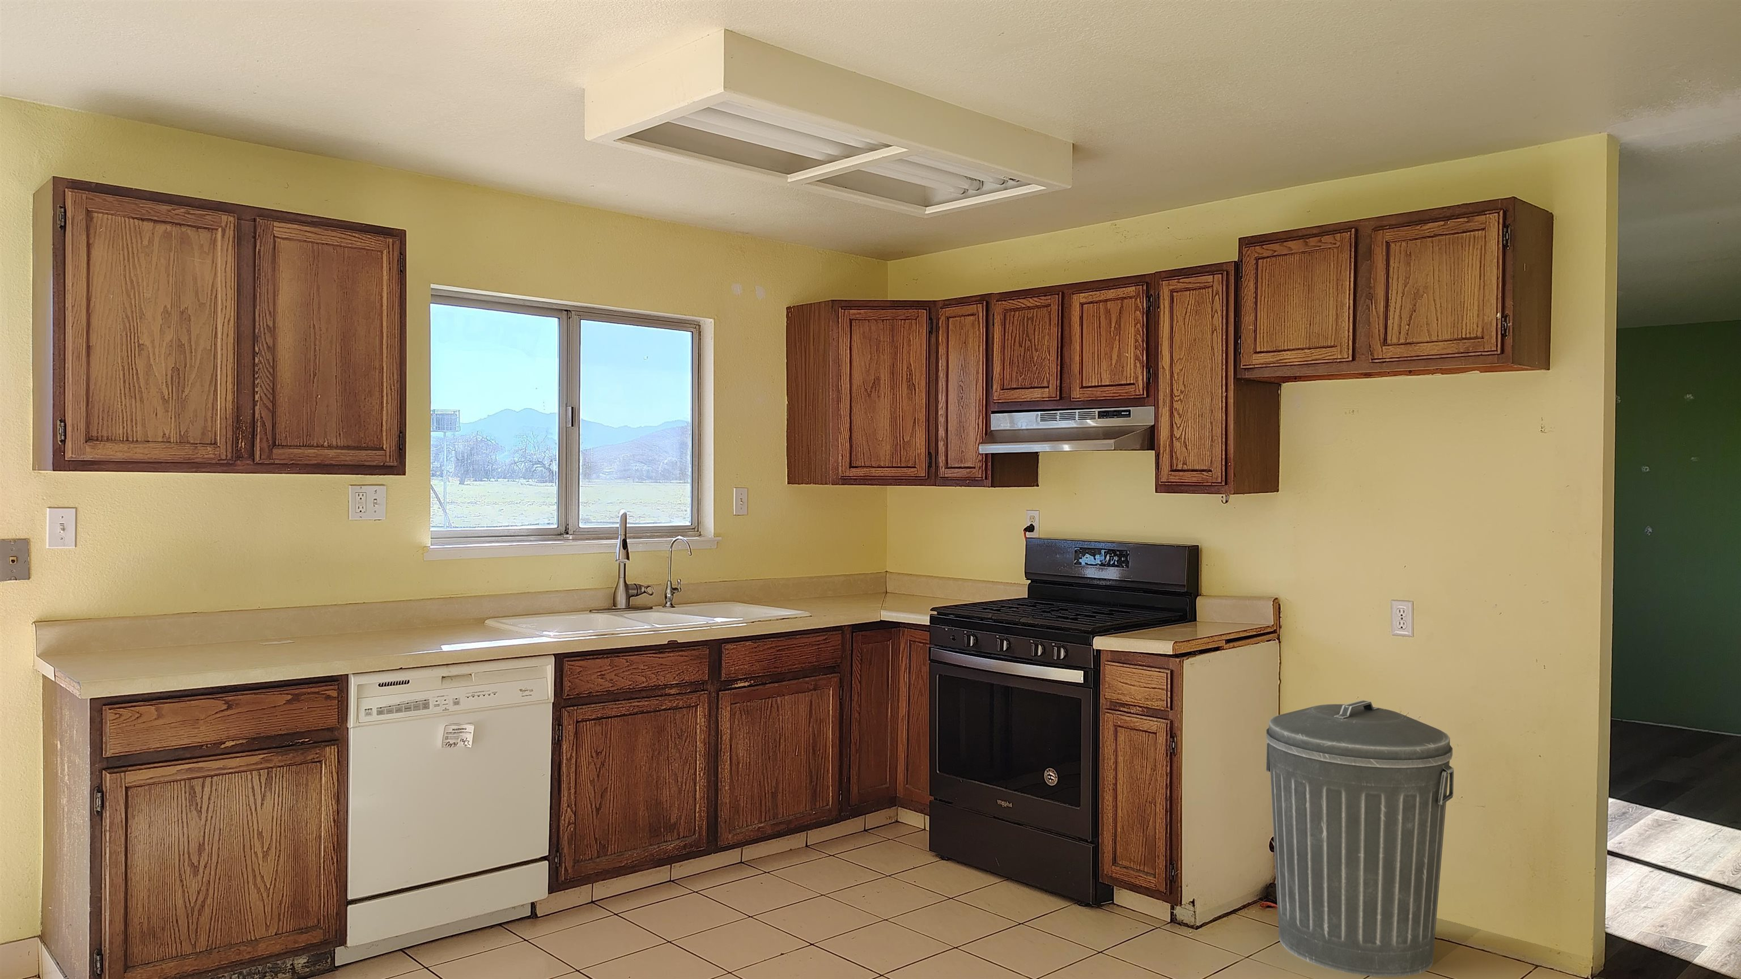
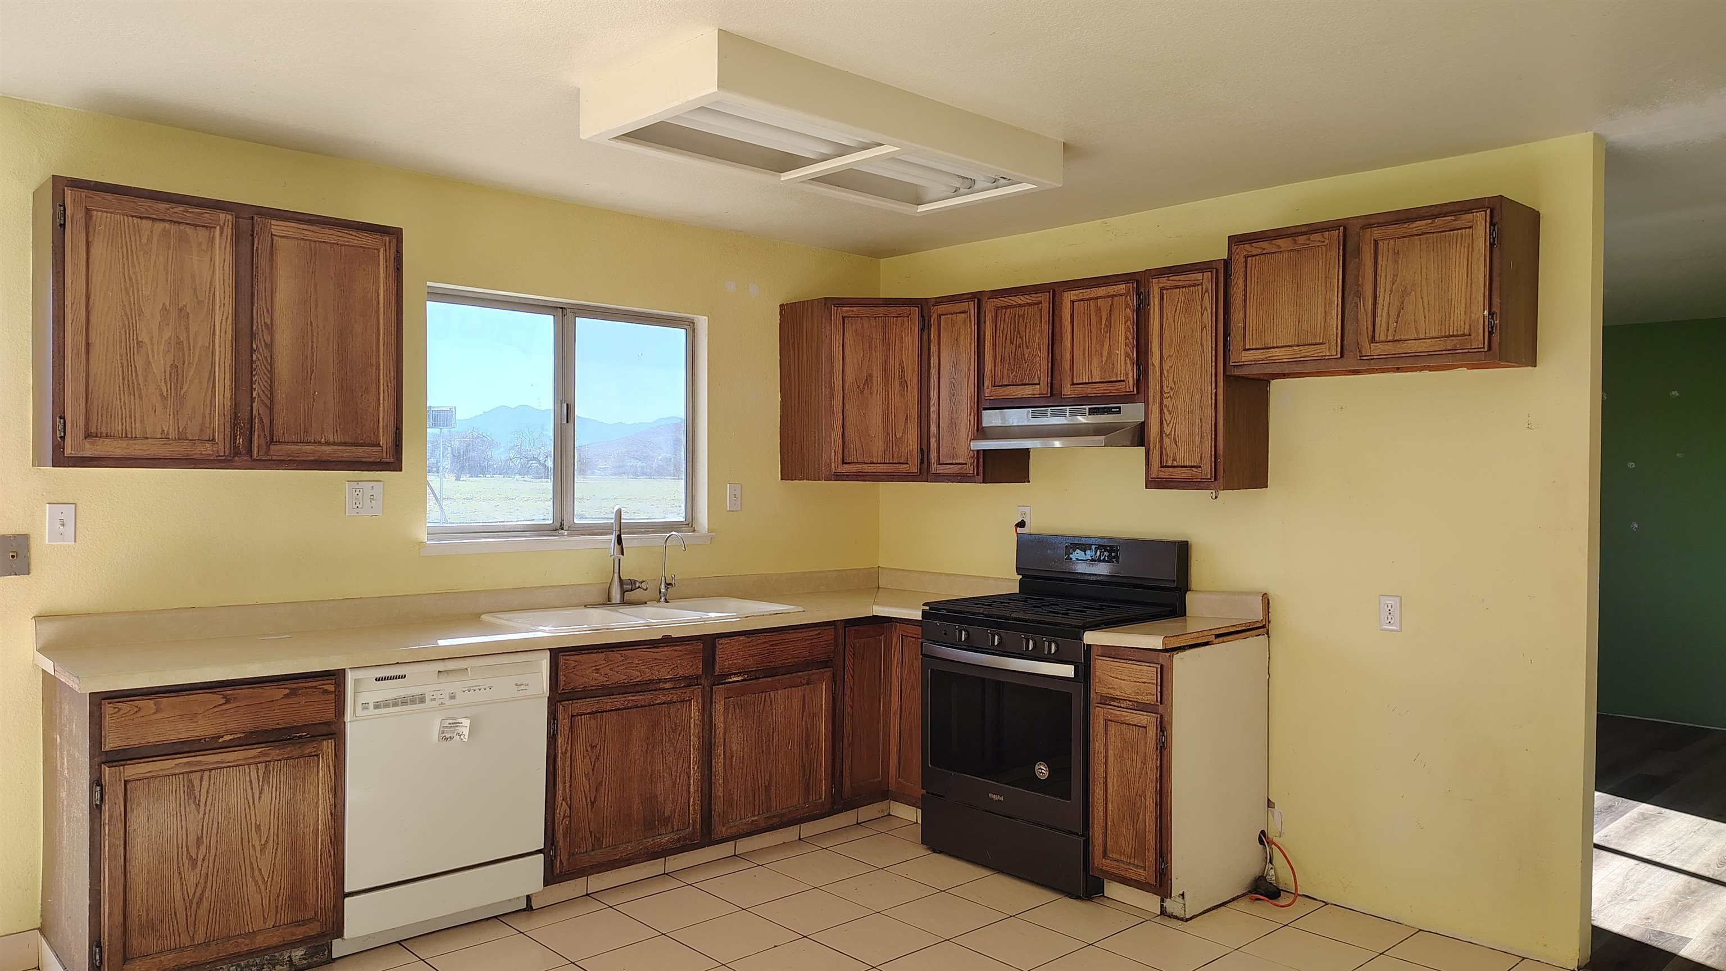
- trash can (1355, 825)
